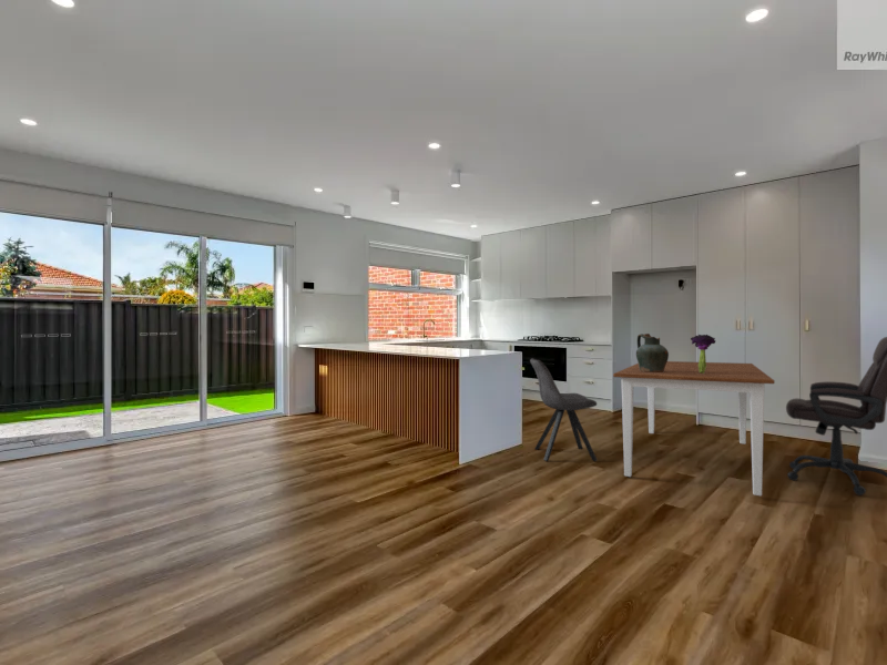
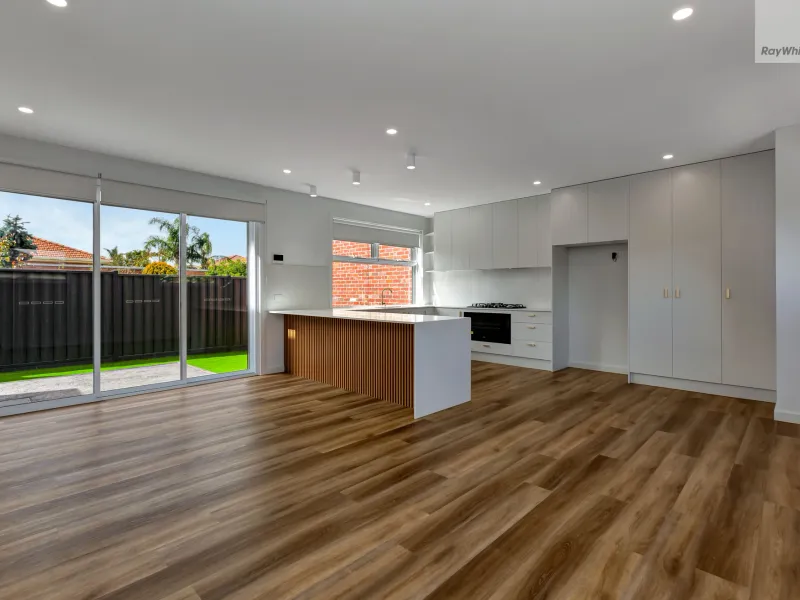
- bouquet (703, 352)
- chair (563, 407)
- chair (842, 409)
- dining table (692, 389)
- ceramic jug (652, 351)
